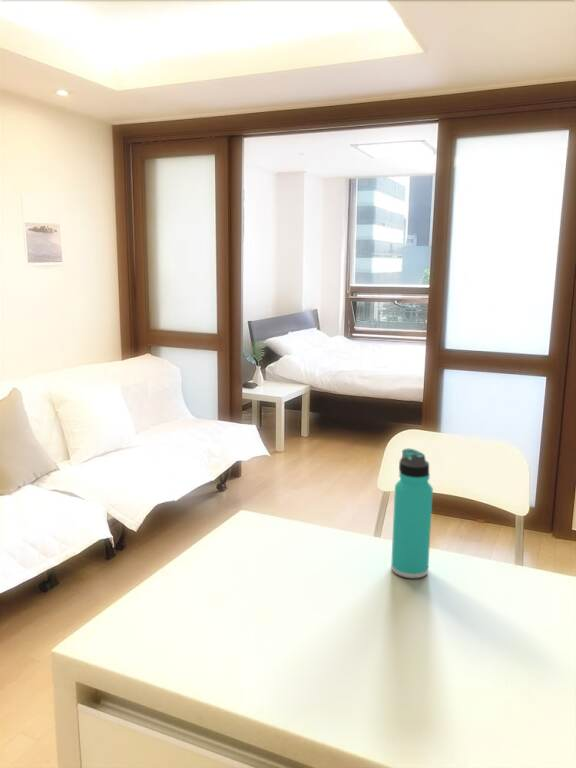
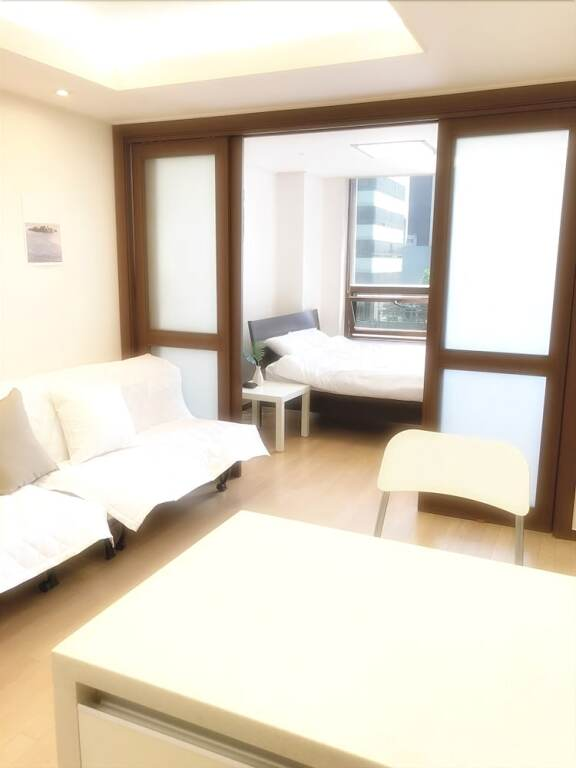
- thermos bottle (412, 512)
